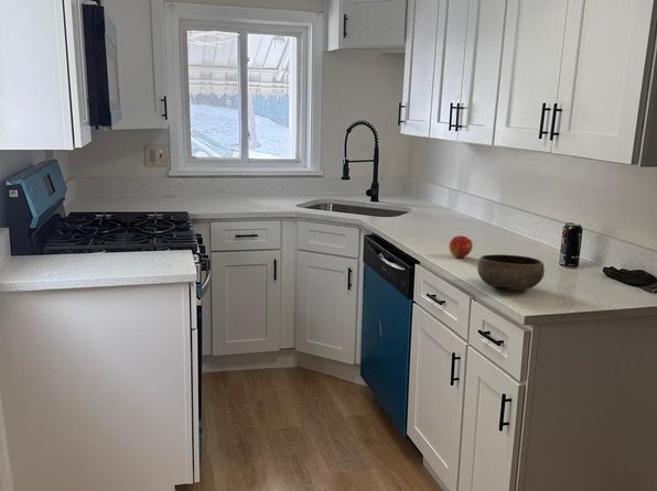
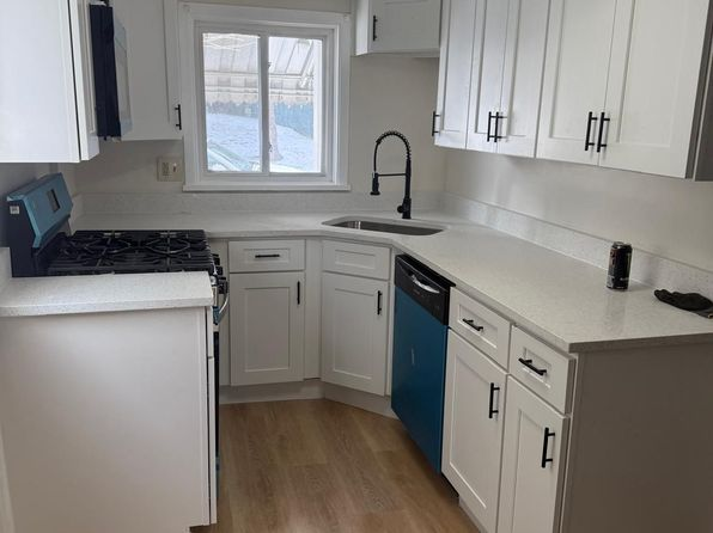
- apple (461, 247)
- bowl (509, 272)
